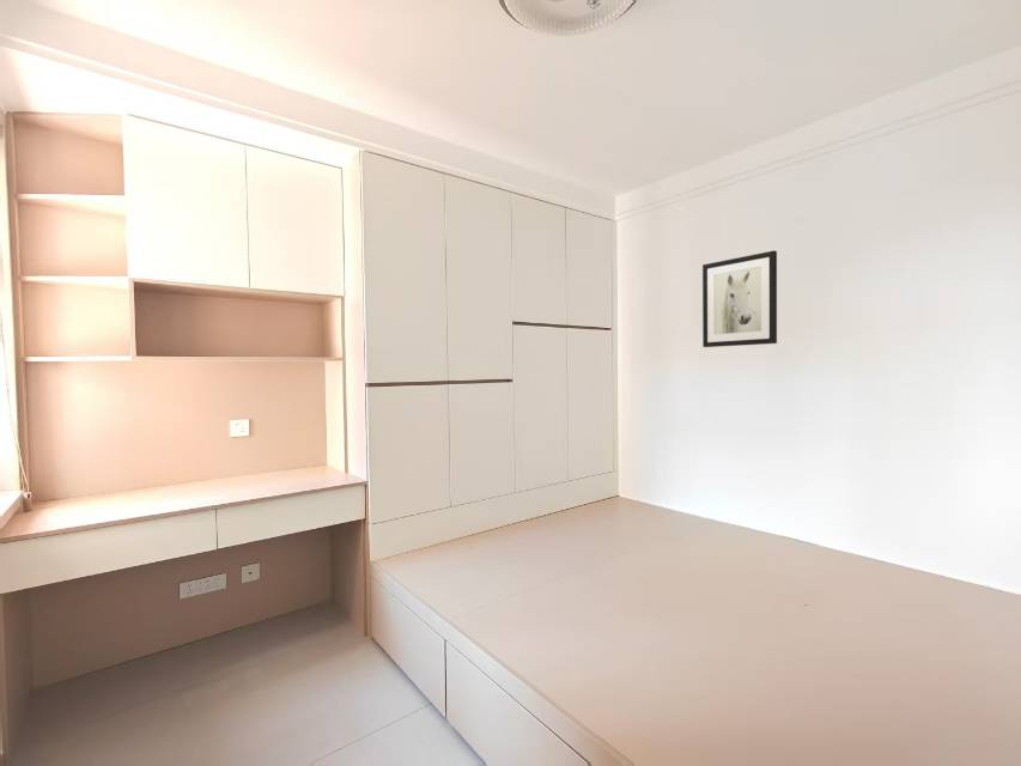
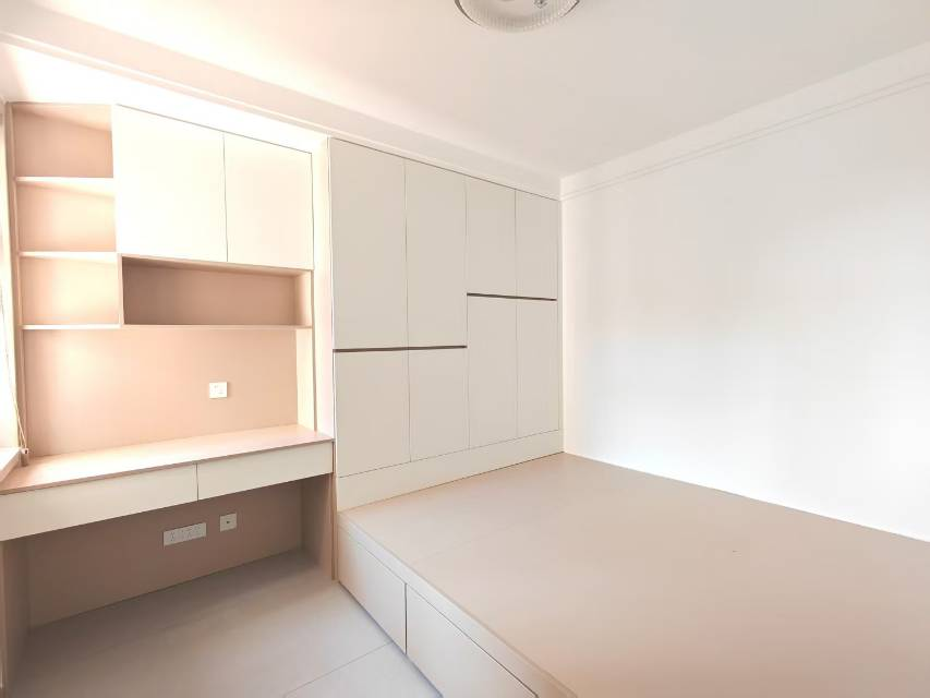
- wall art (737, 302)
